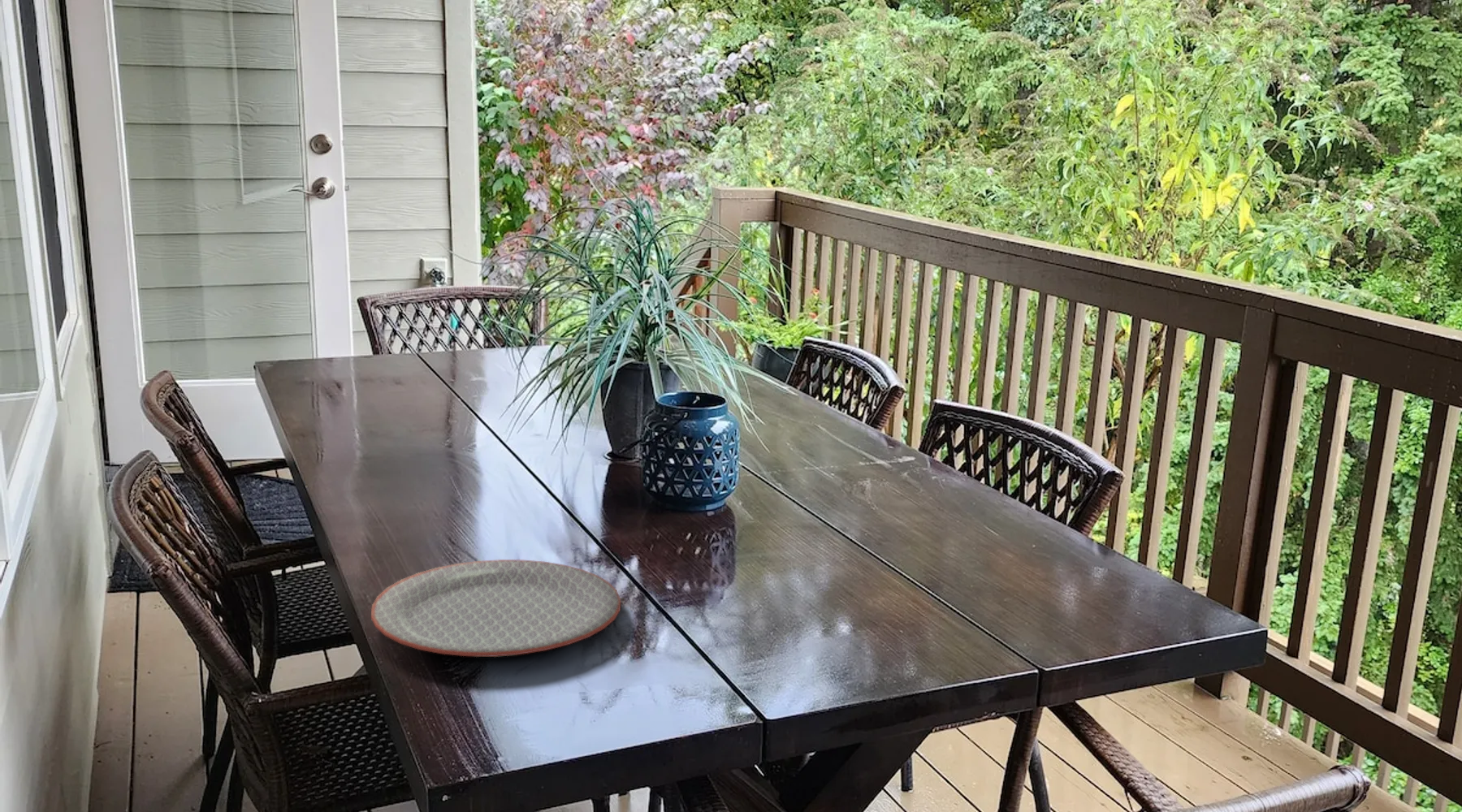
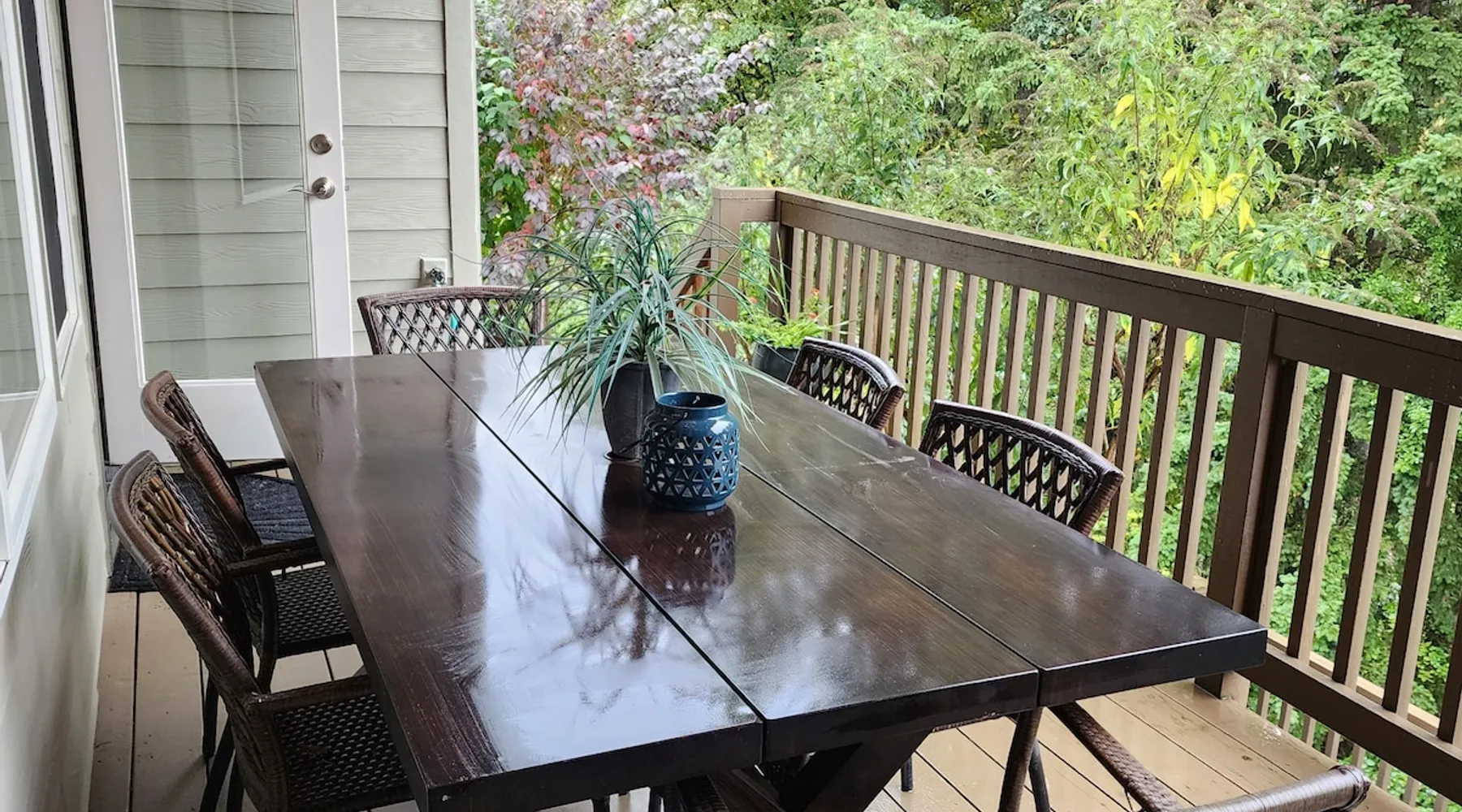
- plate (498, 611)
